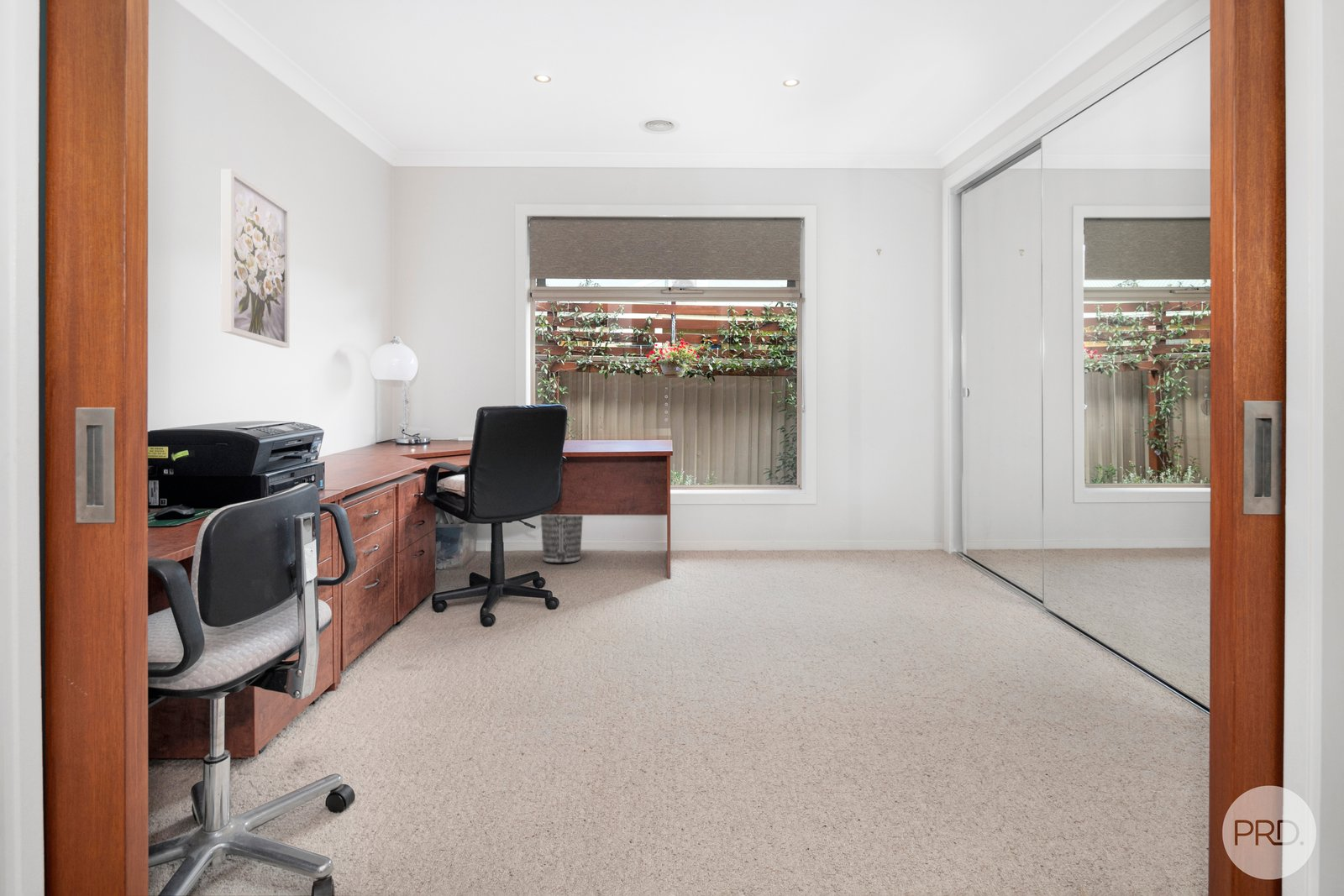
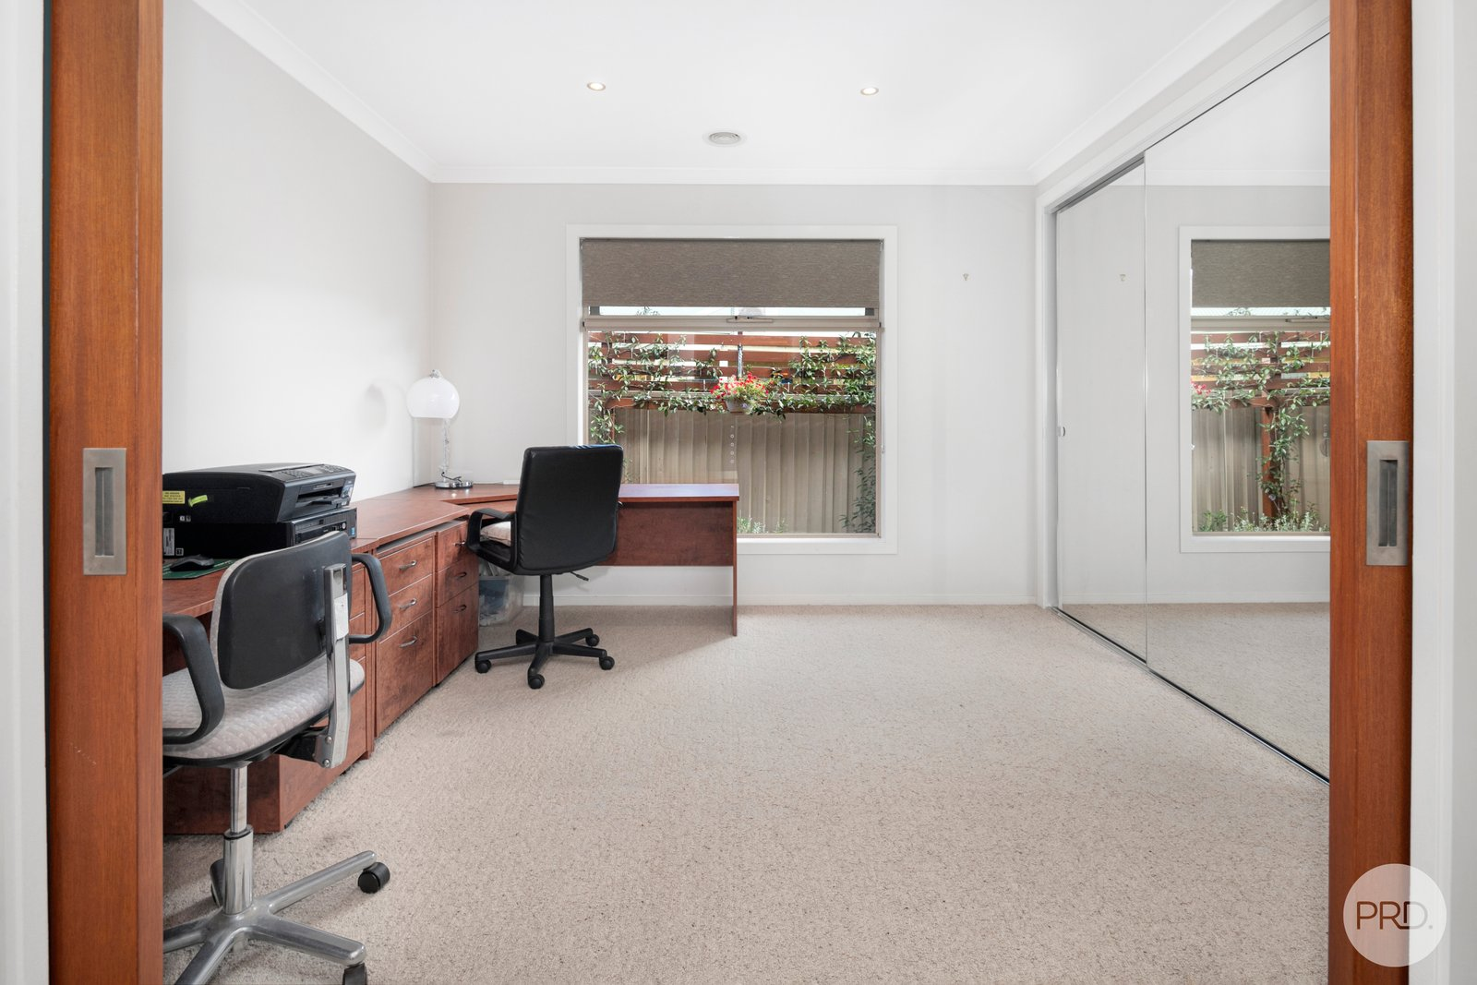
- wall art (258, 265)
- wastebasket (561, 532)
